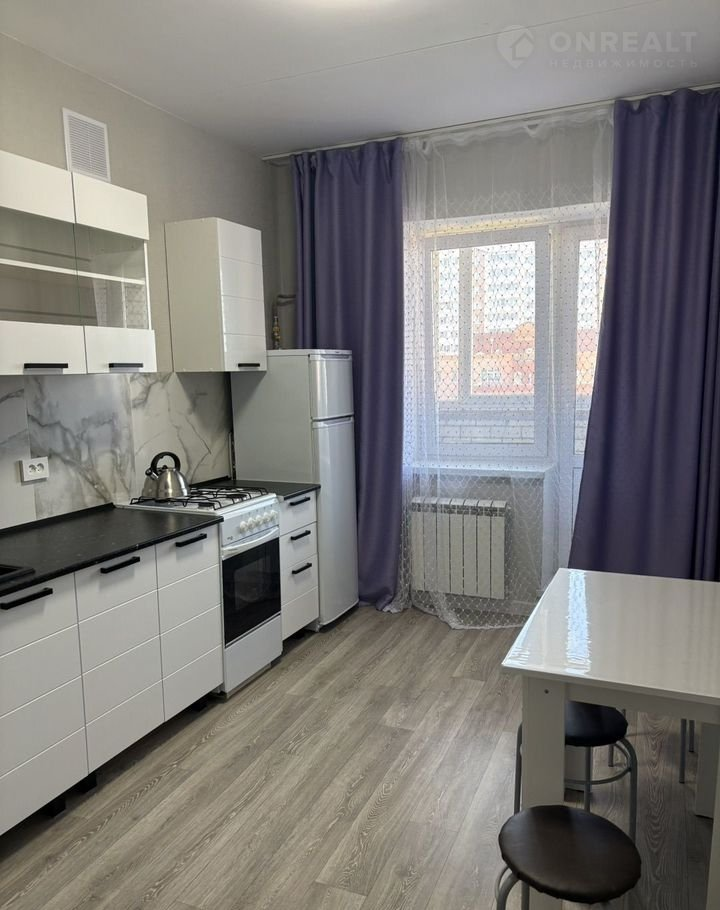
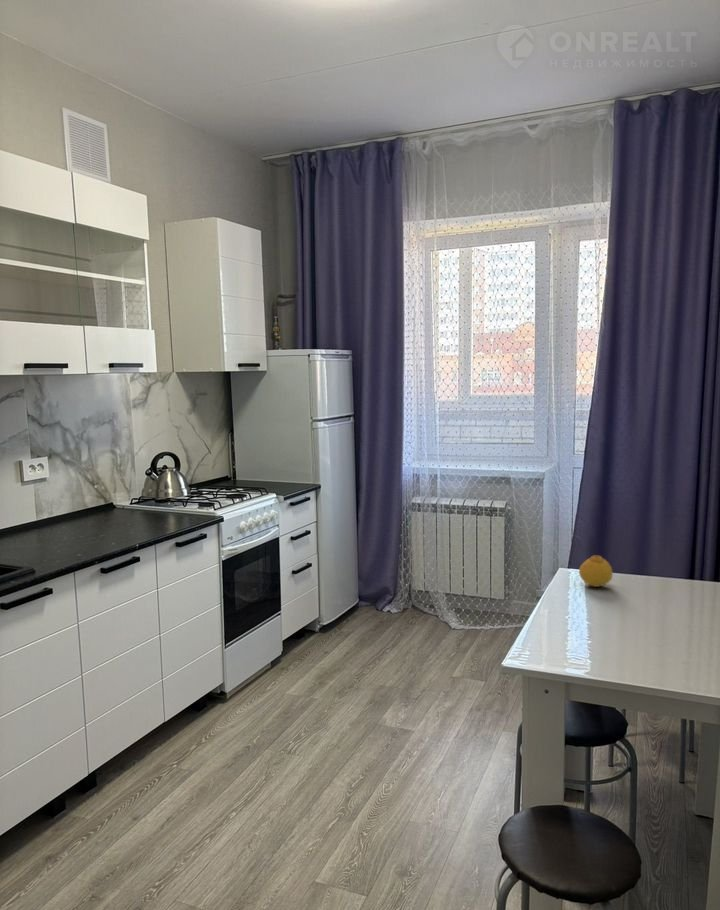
+ fruit (595, 570)
